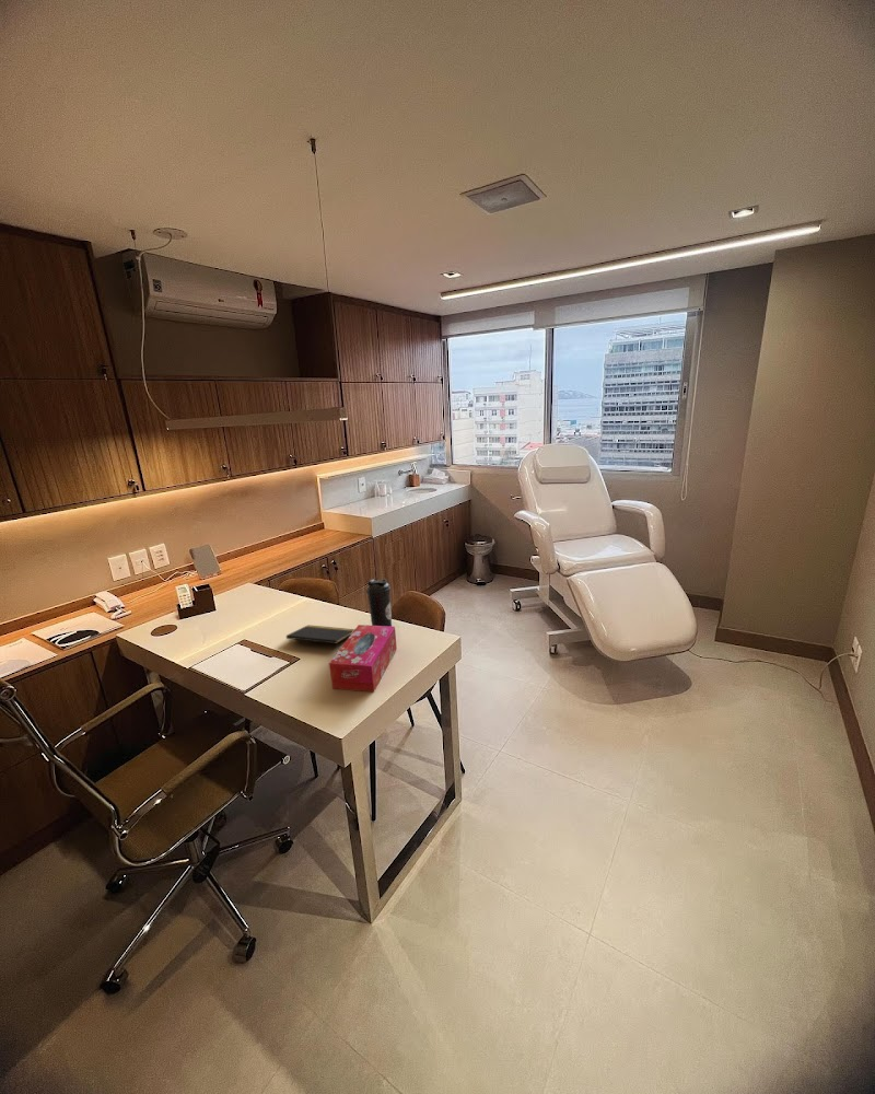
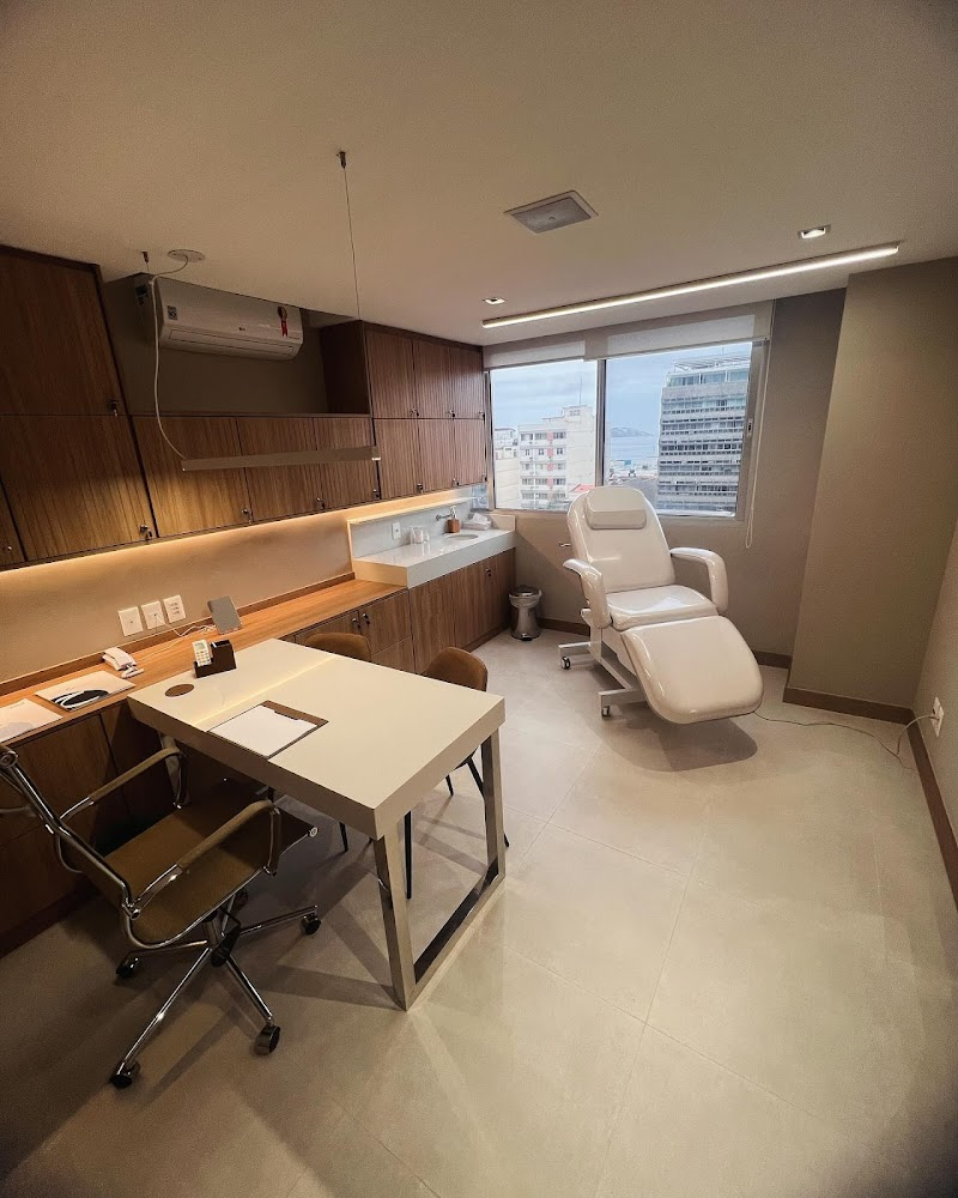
- water bottle (380, 605)
- tissue box (365, 655)
- notepad (320, 633)
